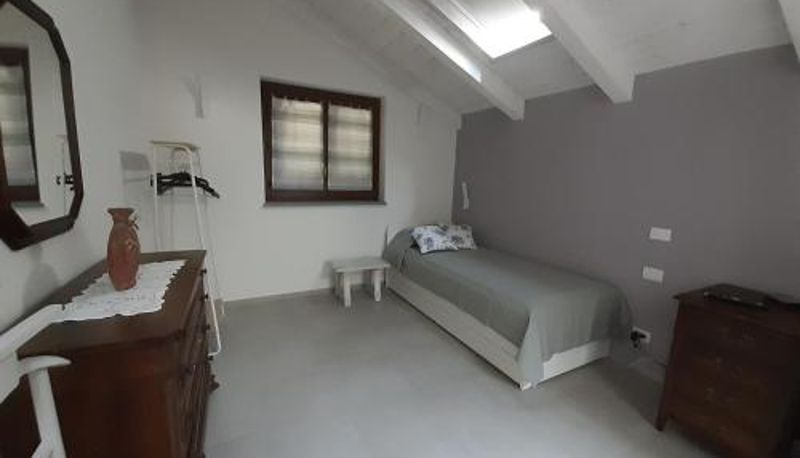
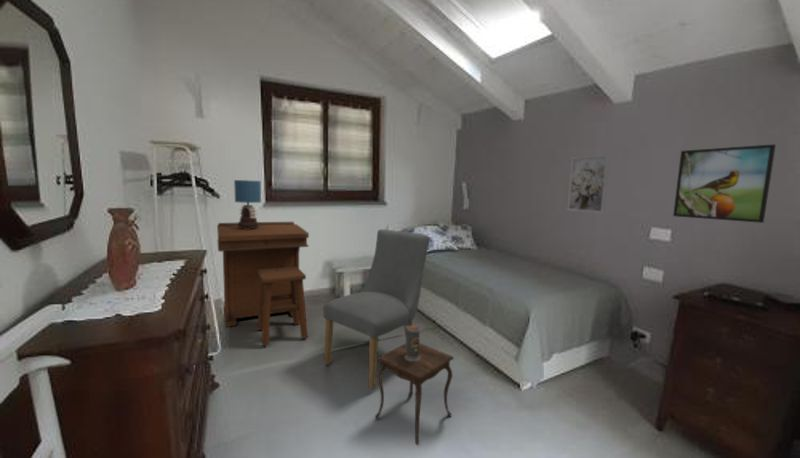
+ table lamp (248, 204)
+ side table (415, 370)
+ chair (378, 298)
+ desk (264, 275)
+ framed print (719, 184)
+ wall art (587, 184)
